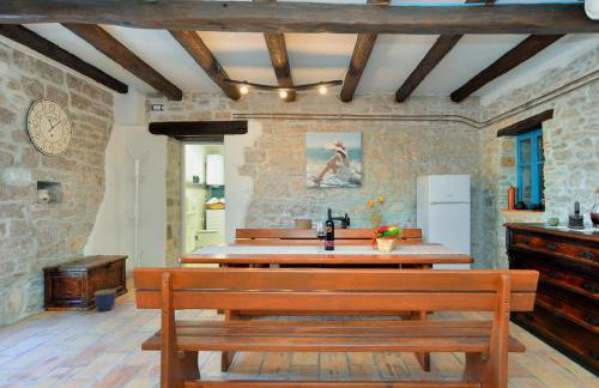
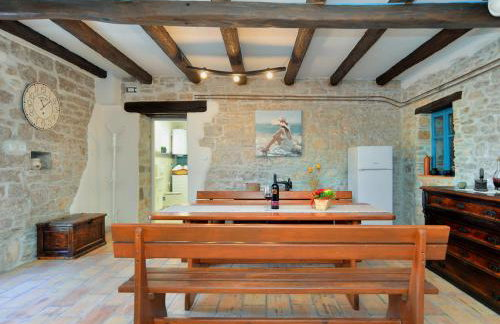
- planter (104, 299)
